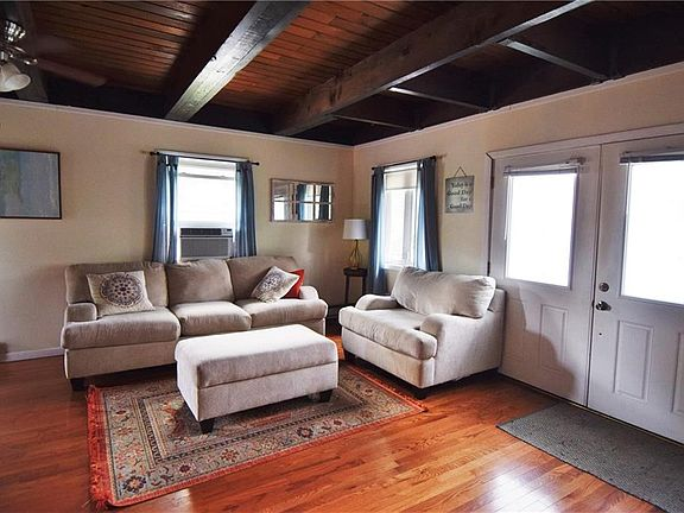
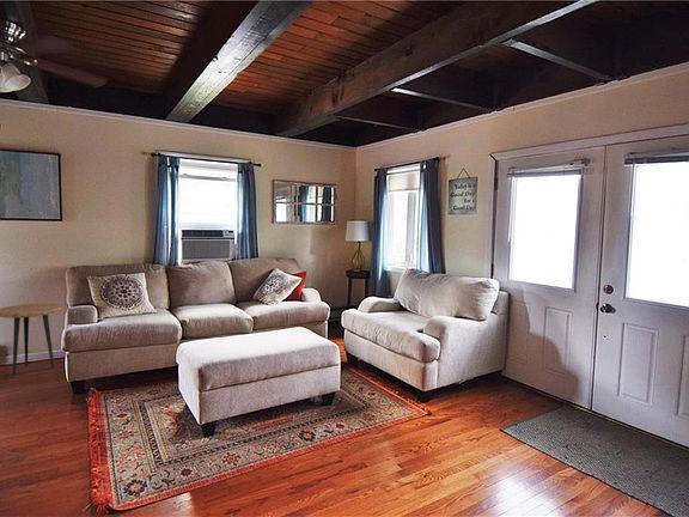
+ side table (28, 339)
